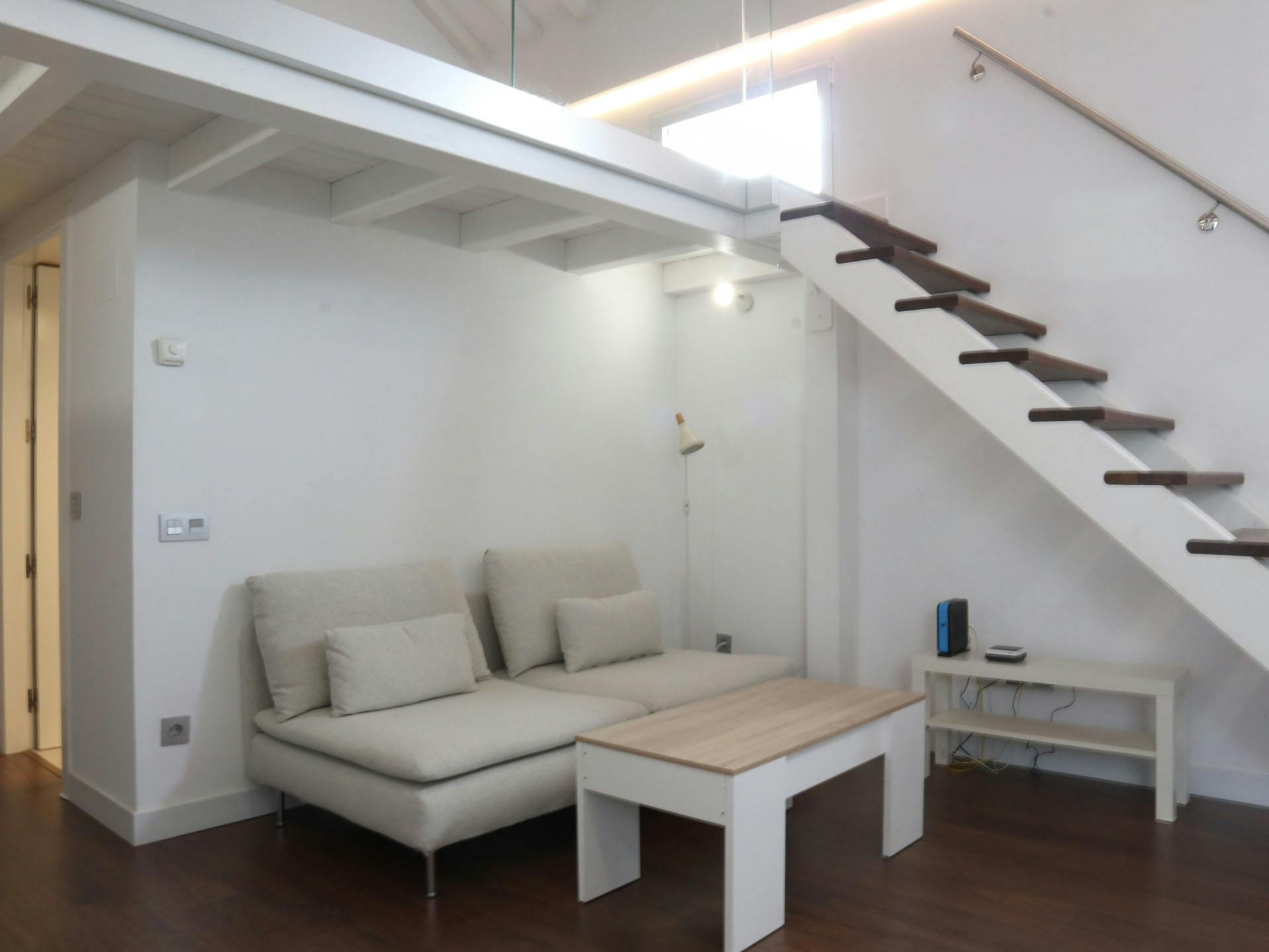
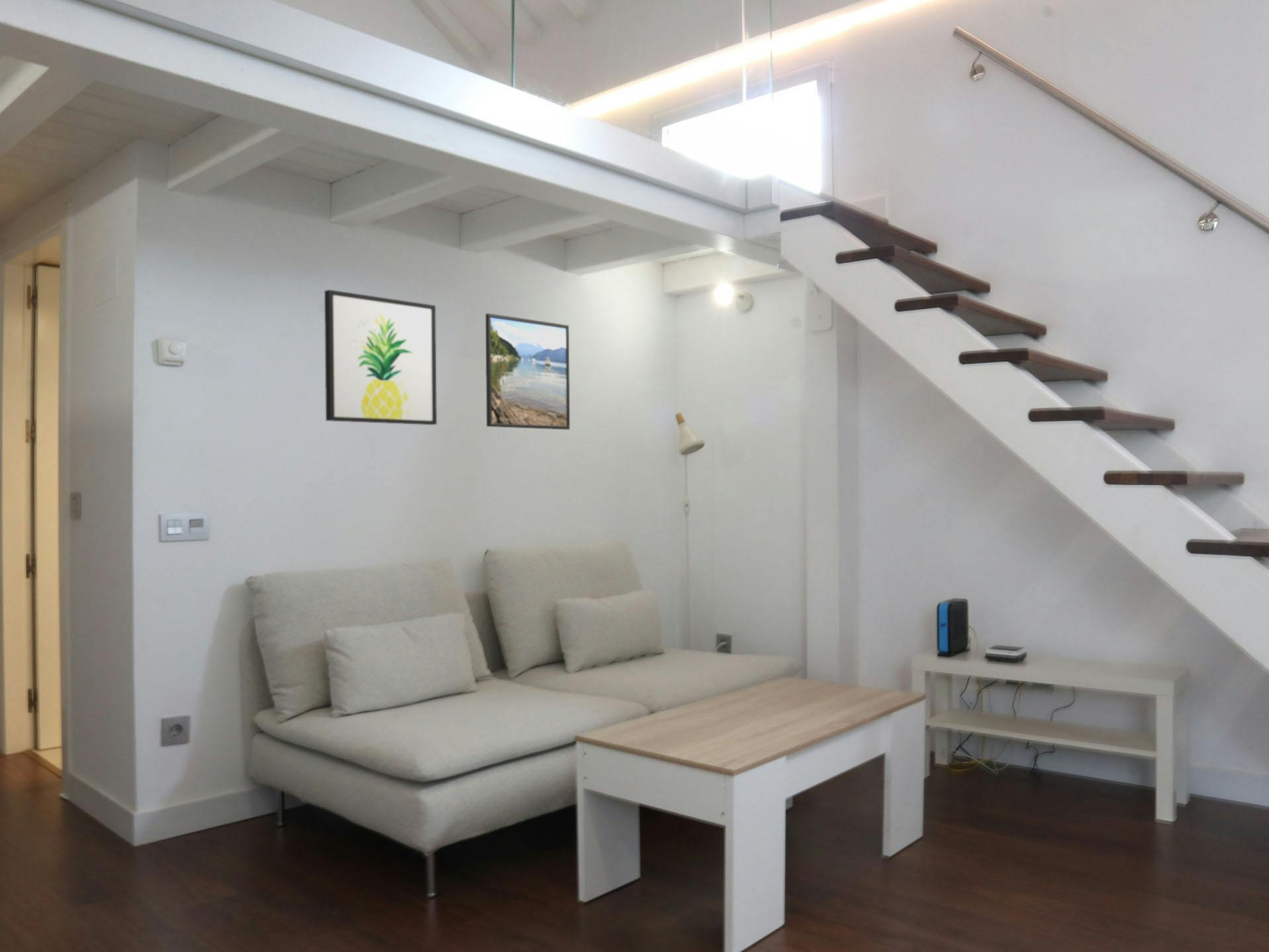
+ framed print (529, 374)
+ wall art (383, 360)
